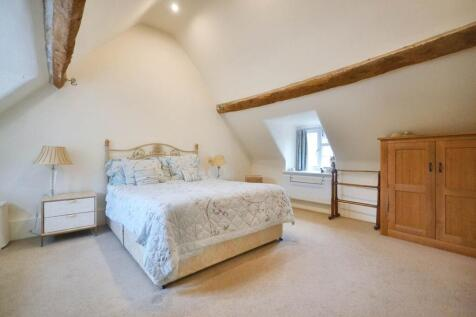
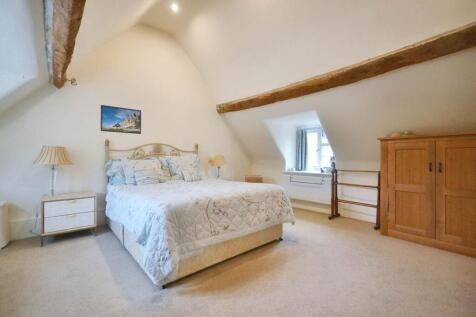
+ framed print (121, 120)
